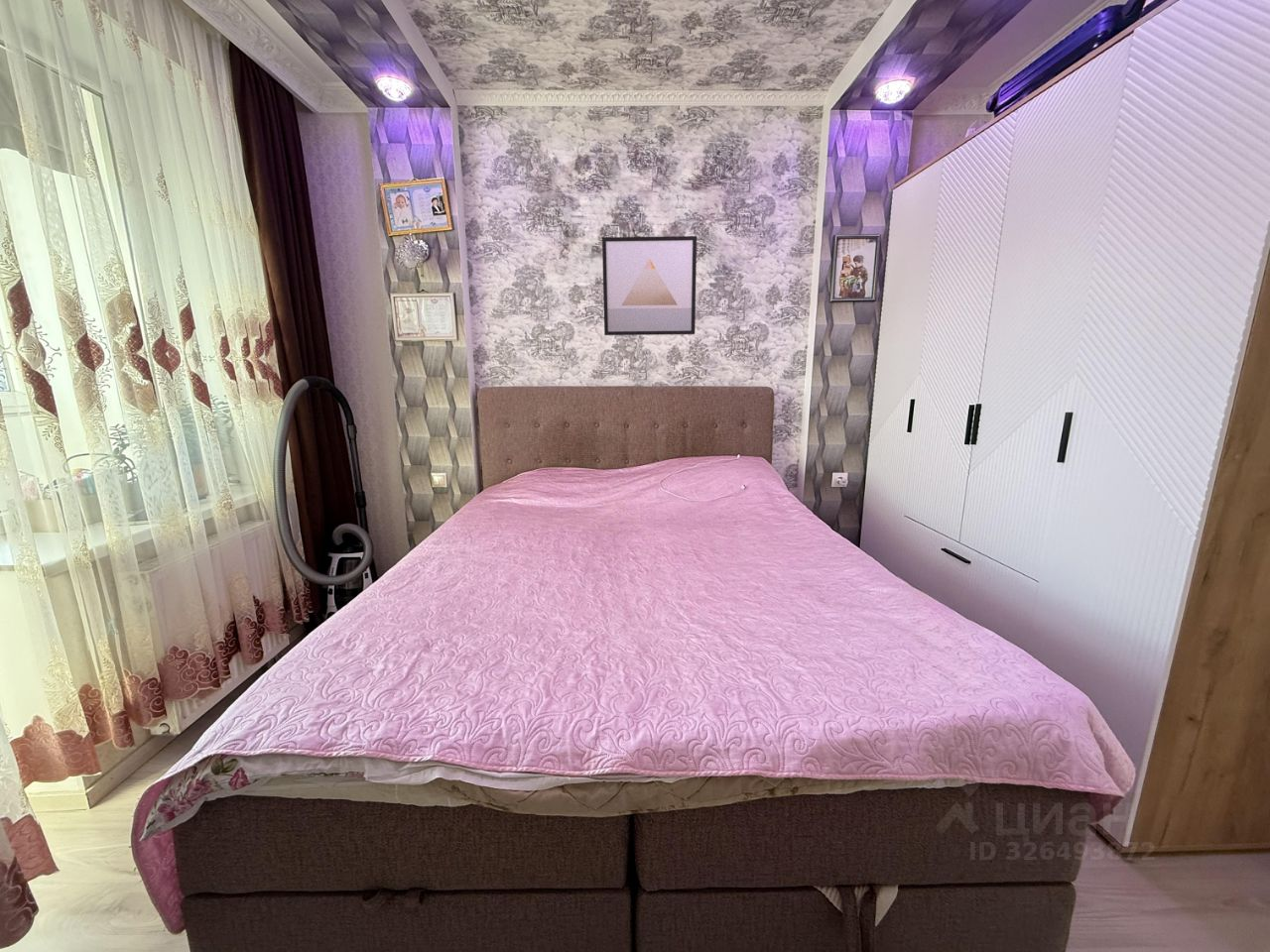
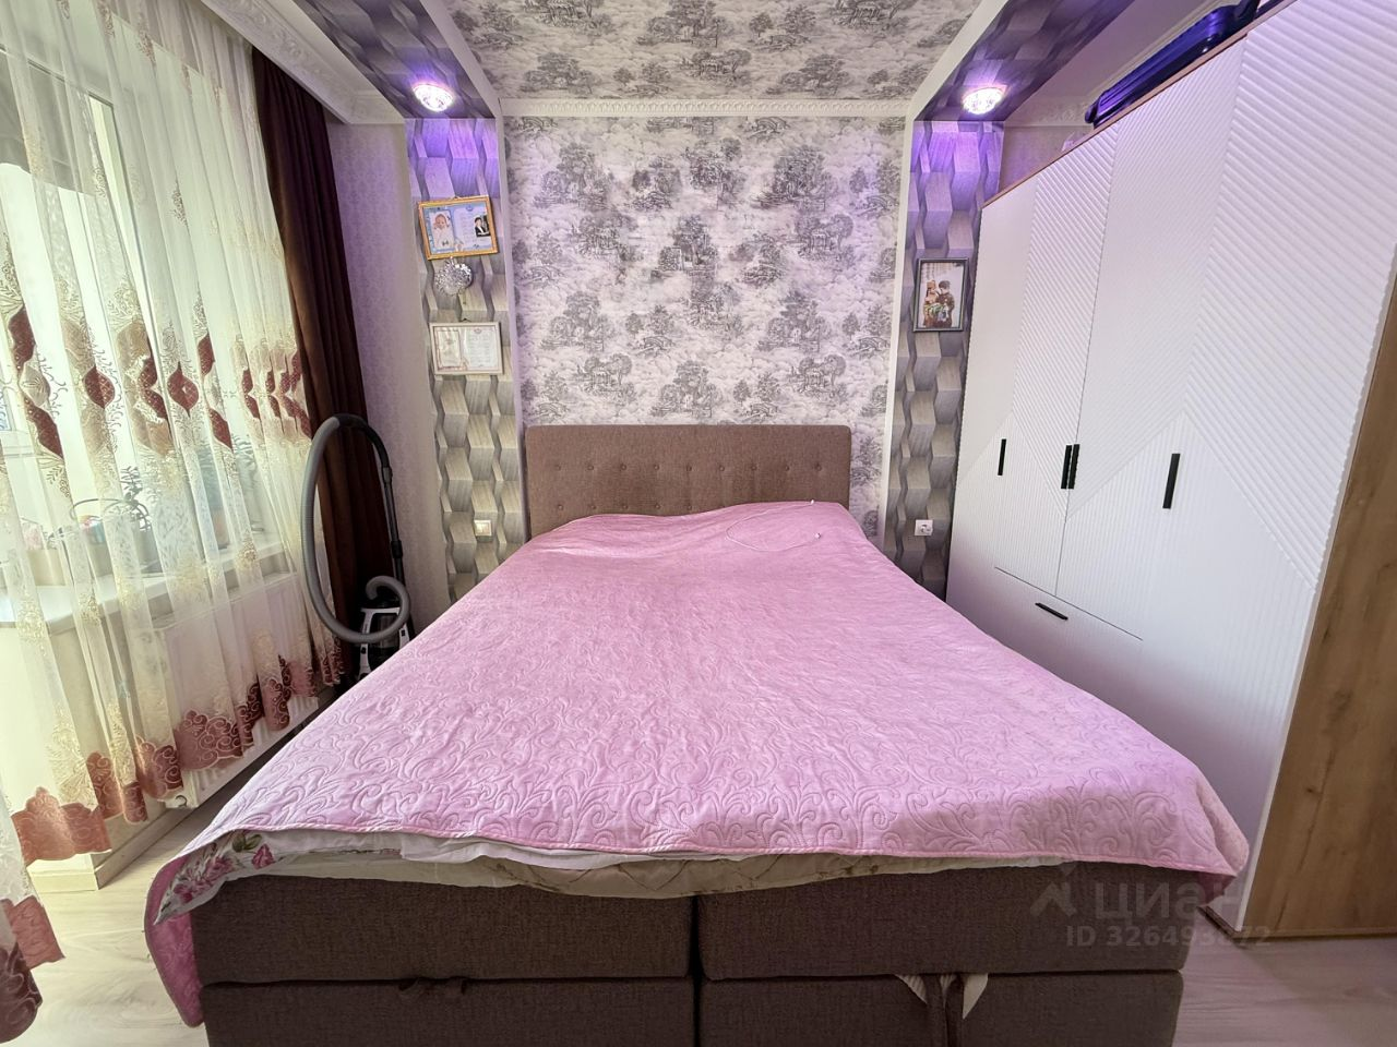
- wall art (649, 287)
